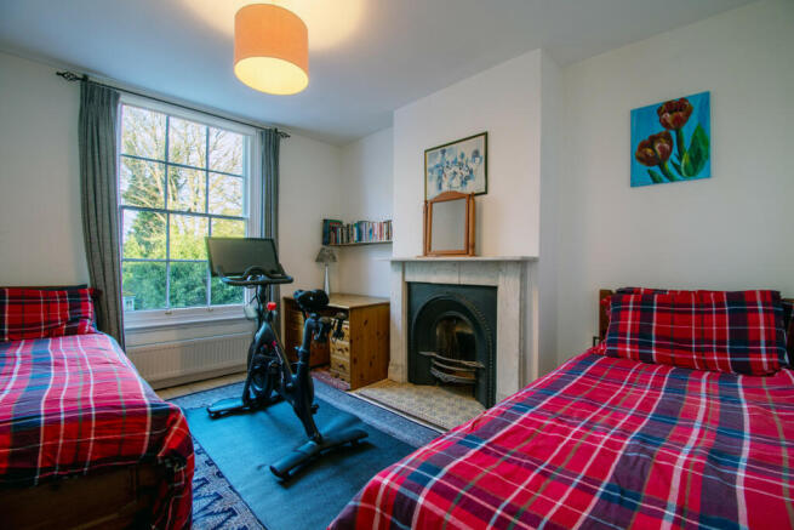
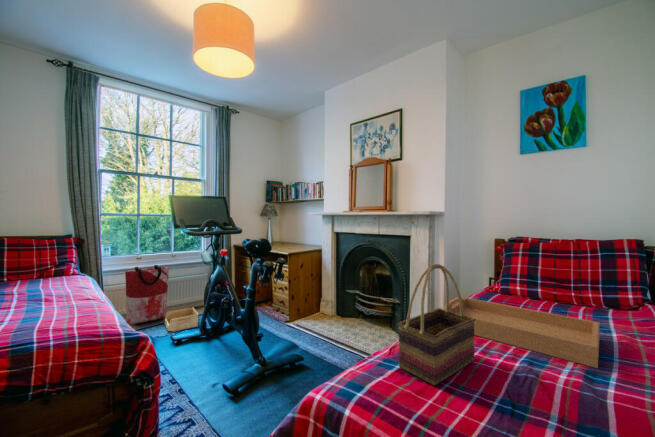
+ woven basket (437, 314)
+ bag (147, 294)
+ storage bin (181, 319)
+ serving tray (514, 321)
